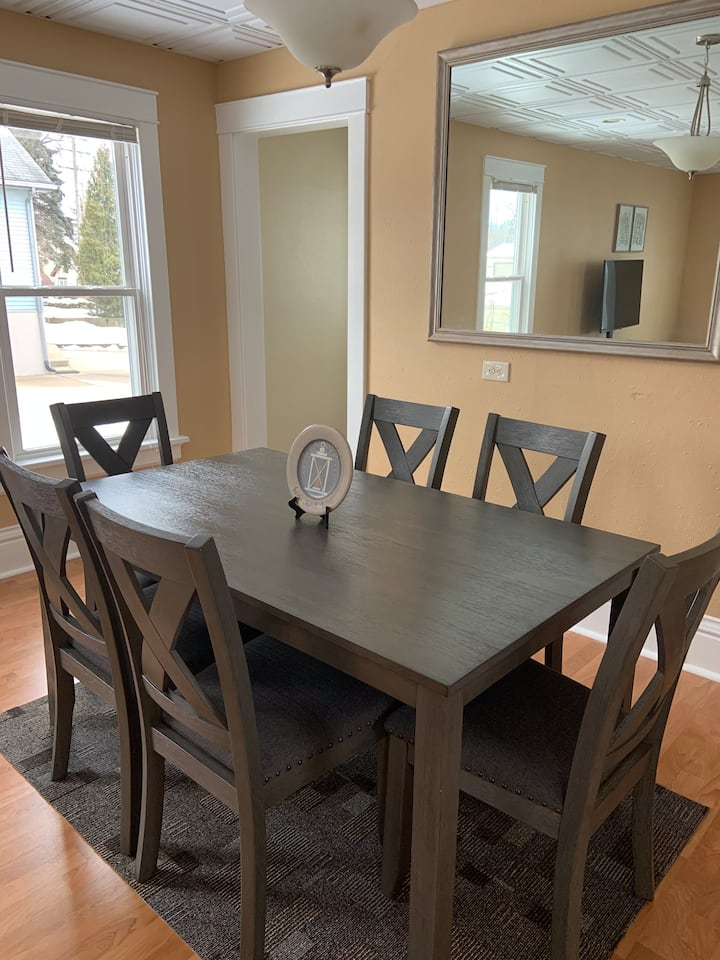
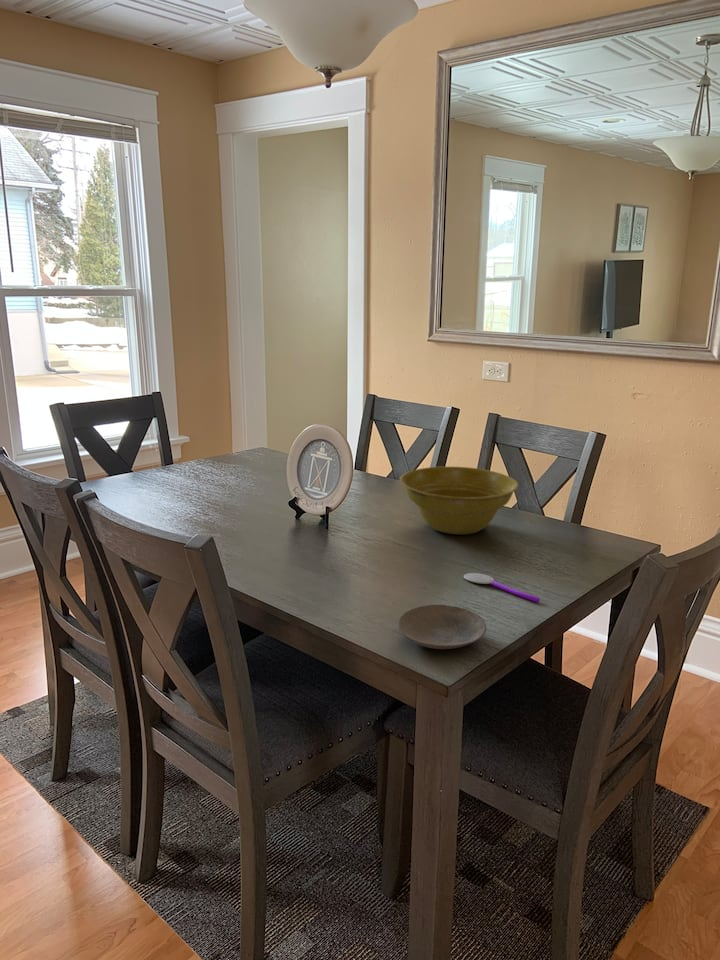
+ plate (441, 630)
+ spoon (500, 585)
+ planter bowl (457, 503)
